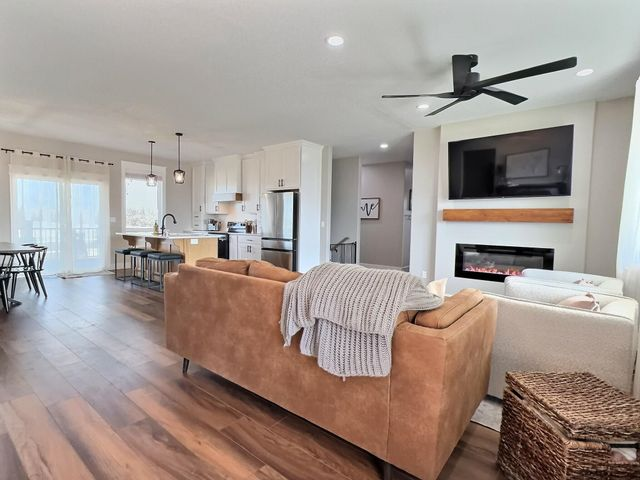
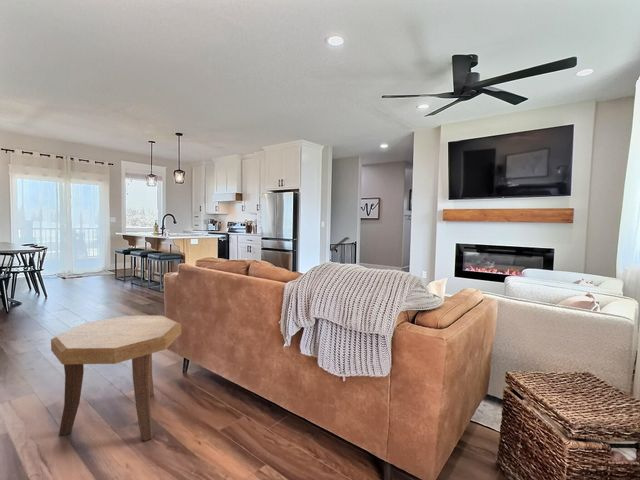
+ side table (132, 371)
